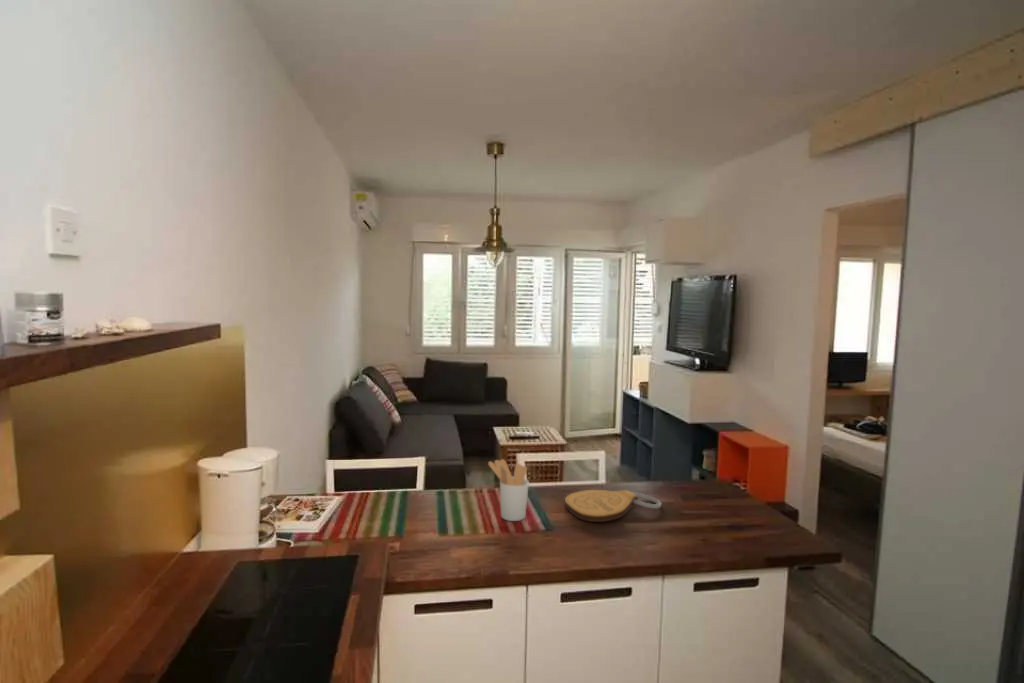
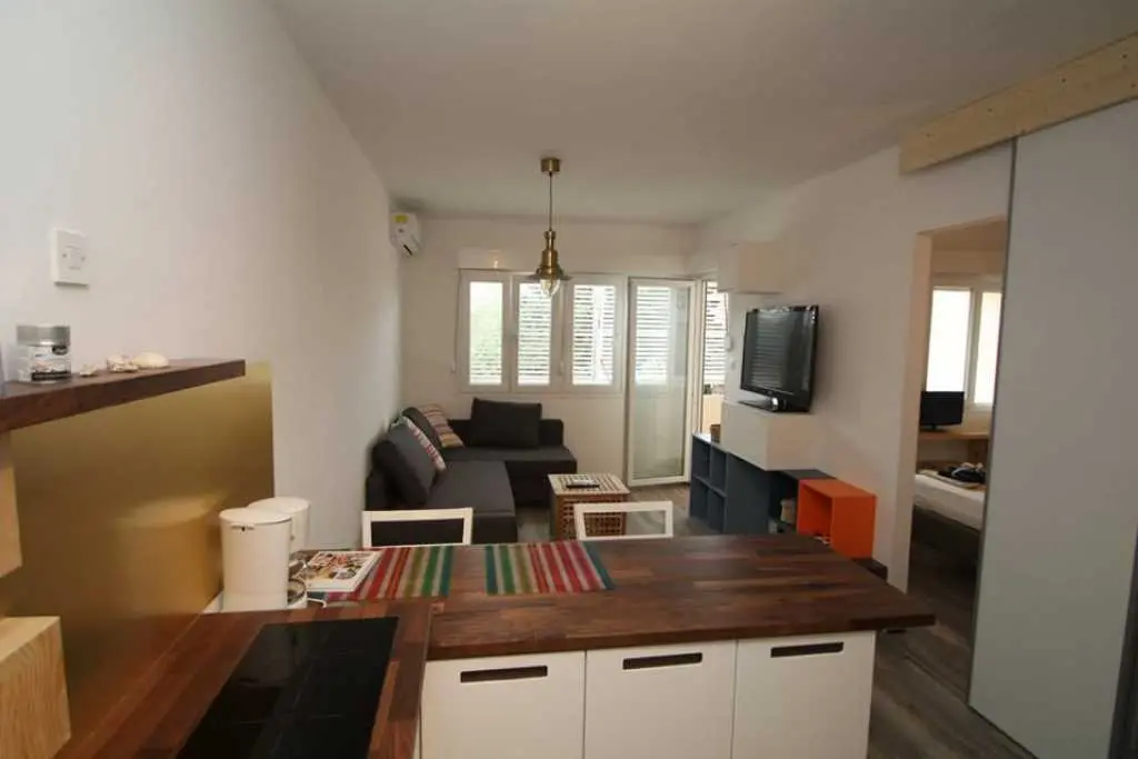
- utensil holder (508, 488)
- key chain (615, 501)
